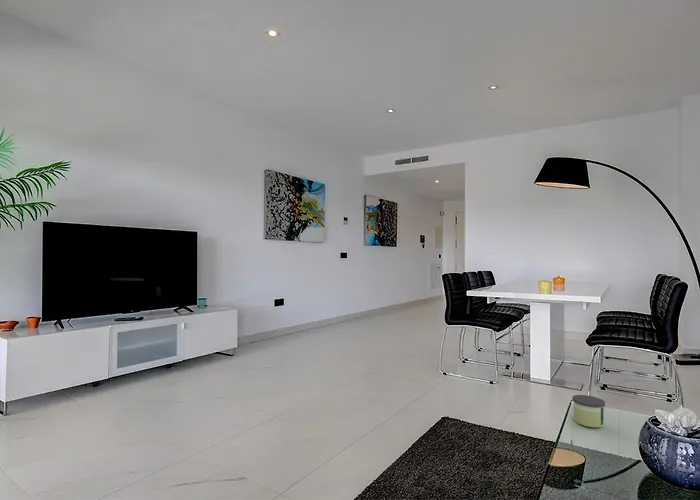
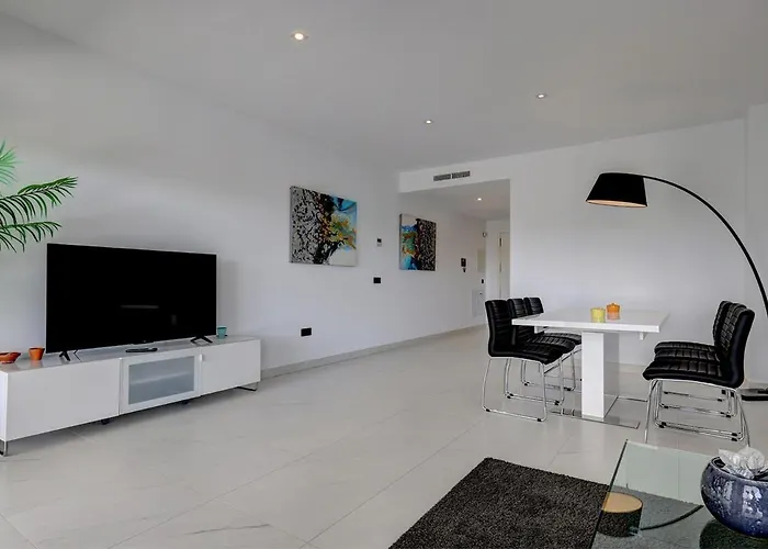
- candle (588, 411)
